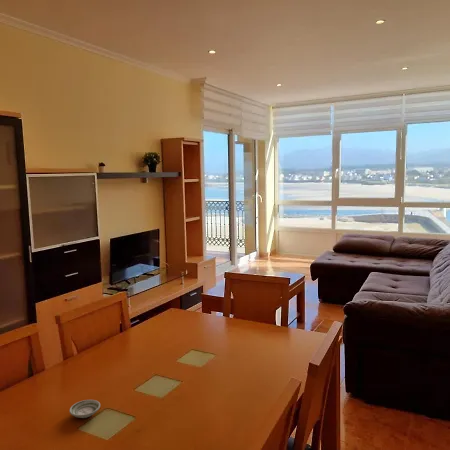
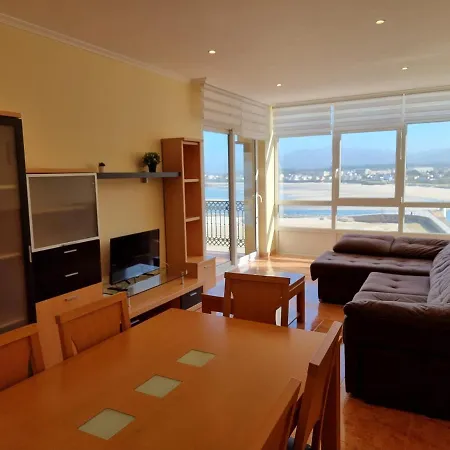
- saucer (85, 410)
